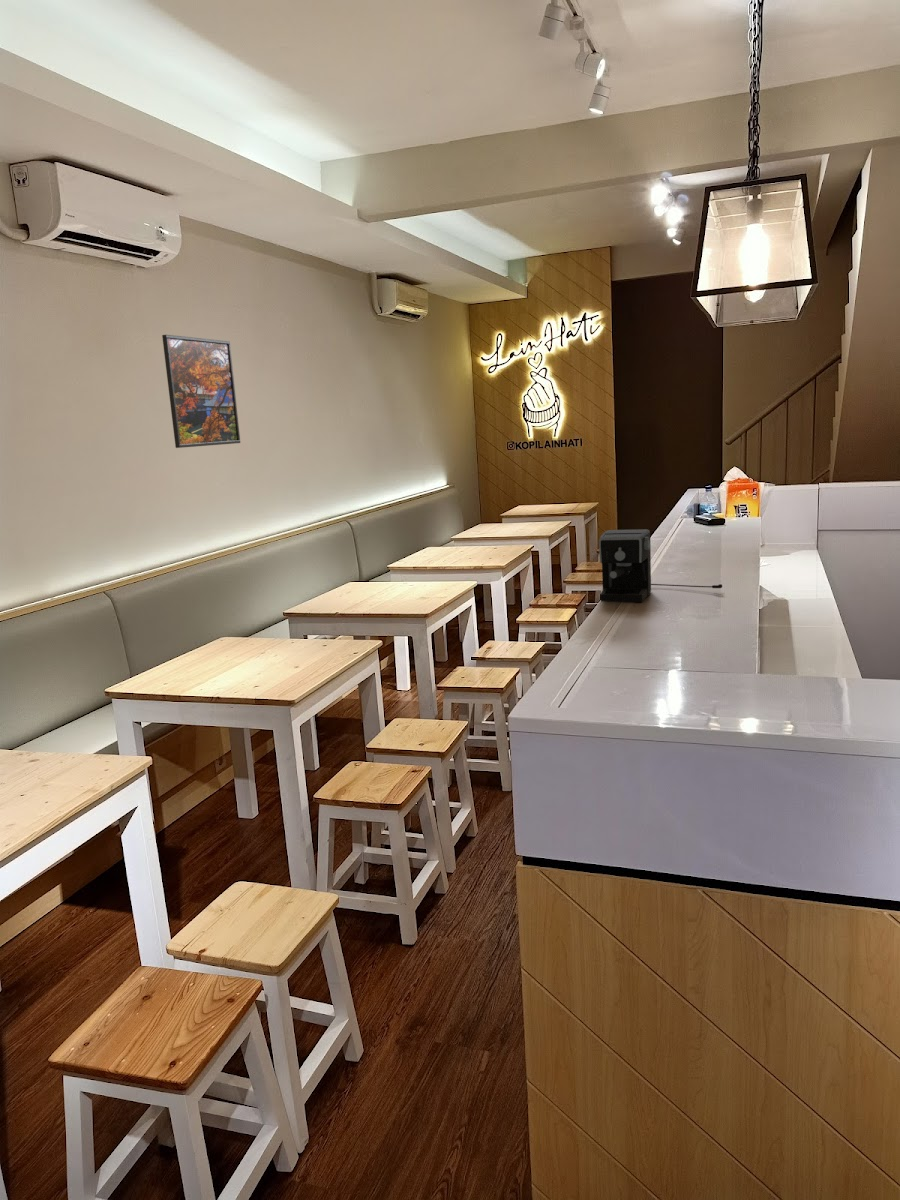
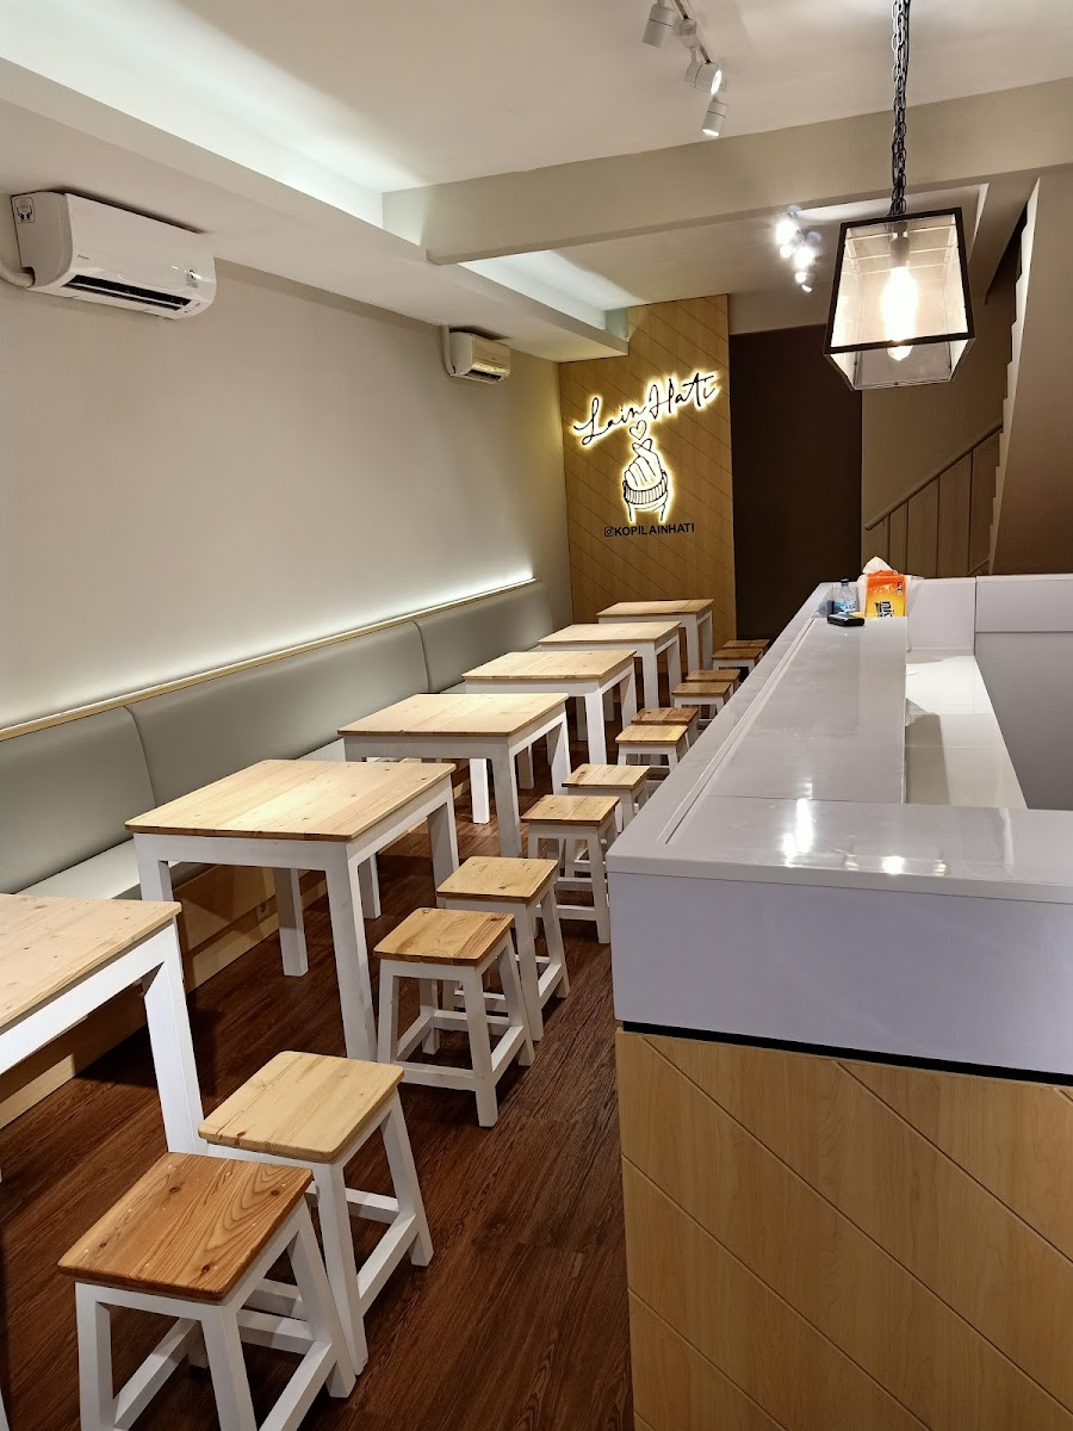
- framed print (203, 392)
- coffee maker (650, 564)
